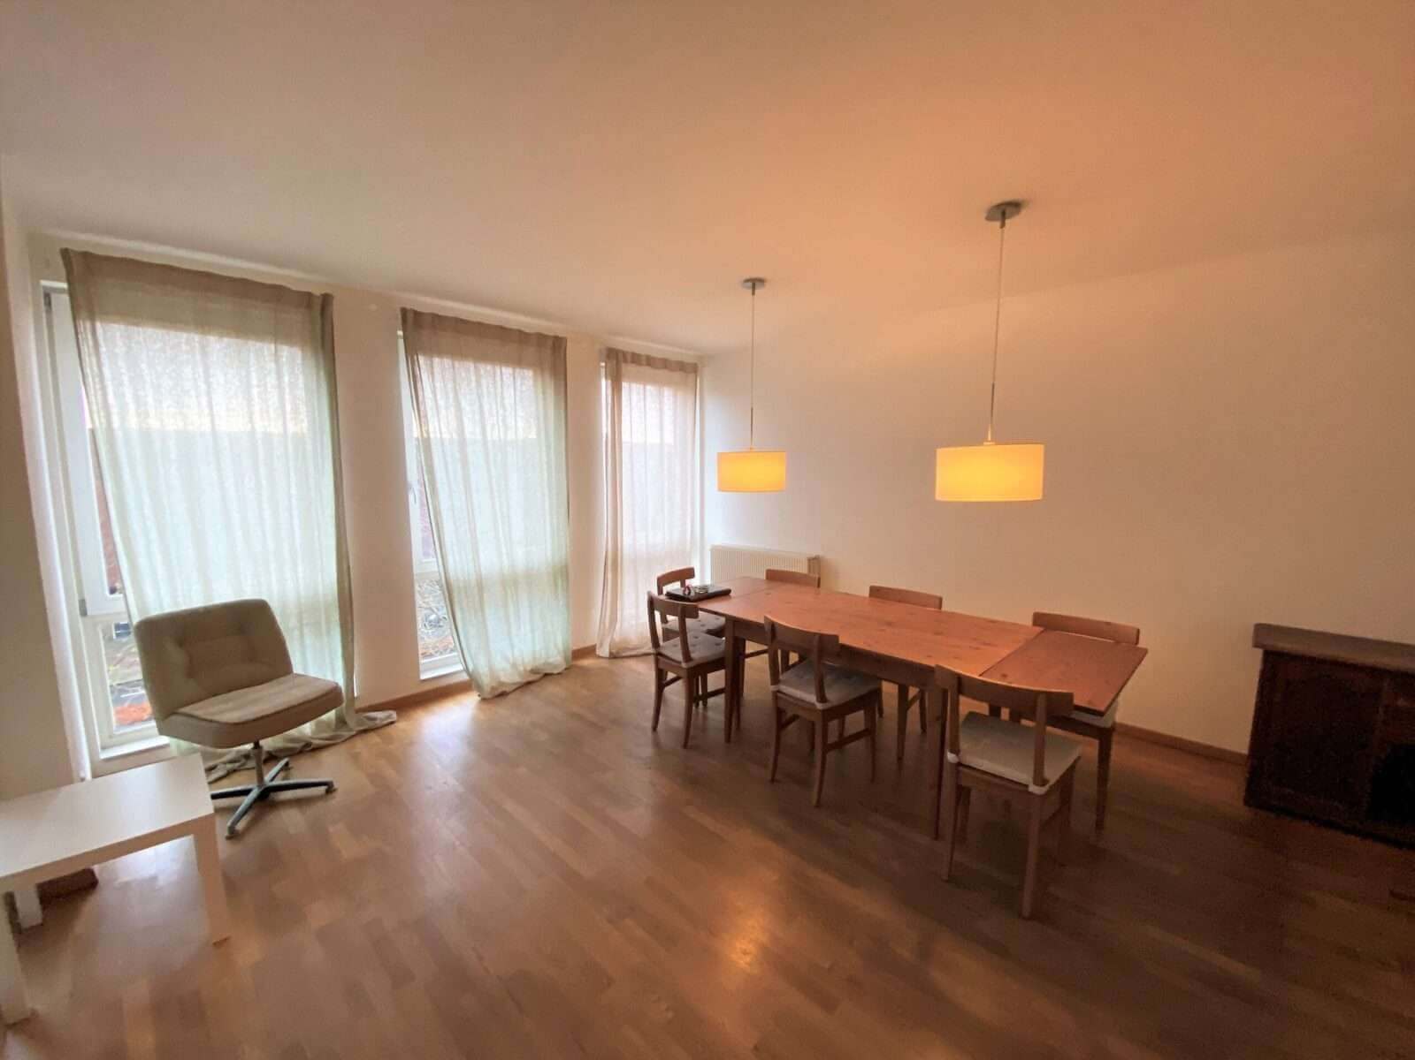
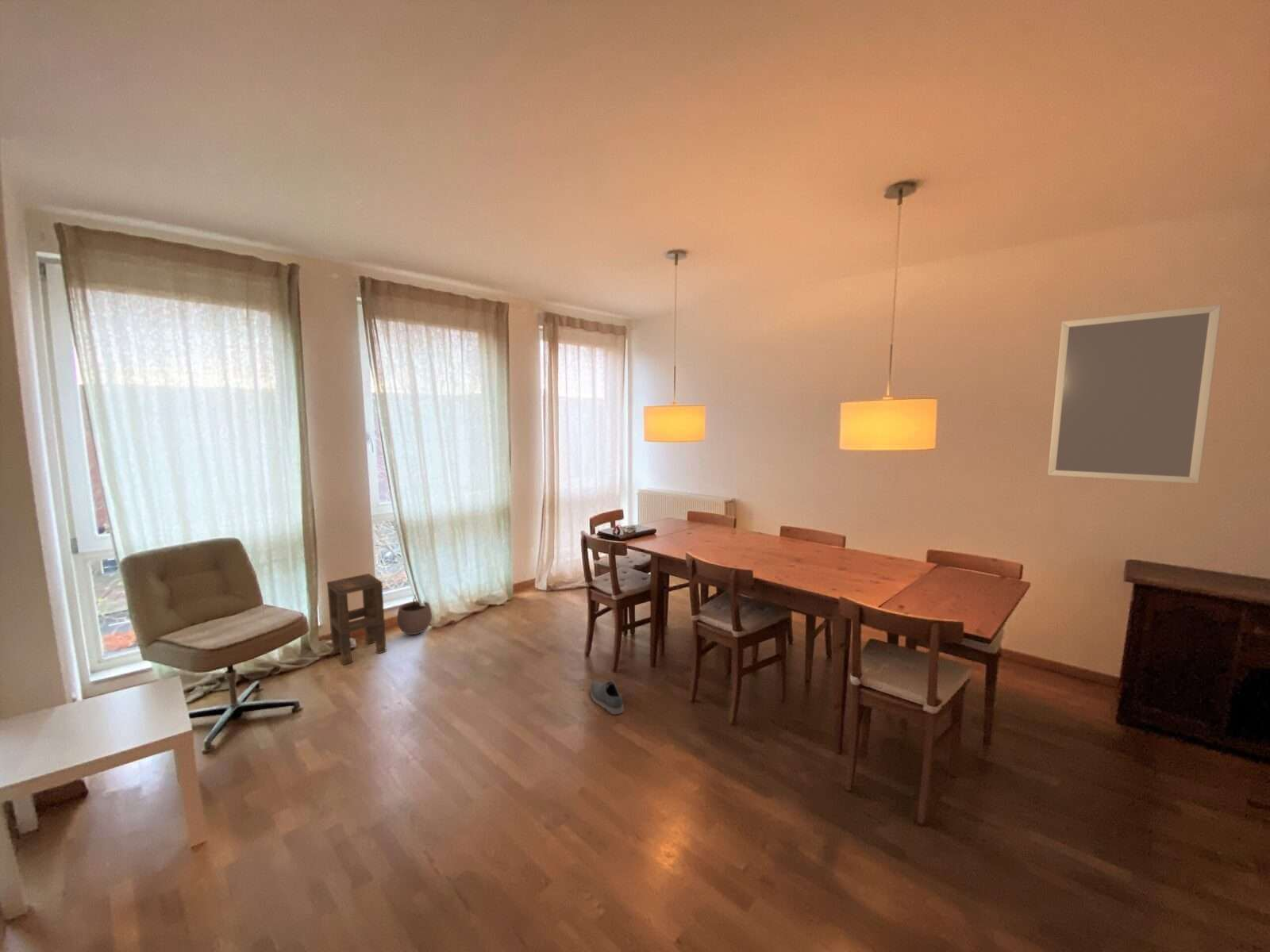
+ home mirror (1126, 397)
+ side table (356, 616)
+ plant pot (414, 613)
+ shoe (605, 691)
